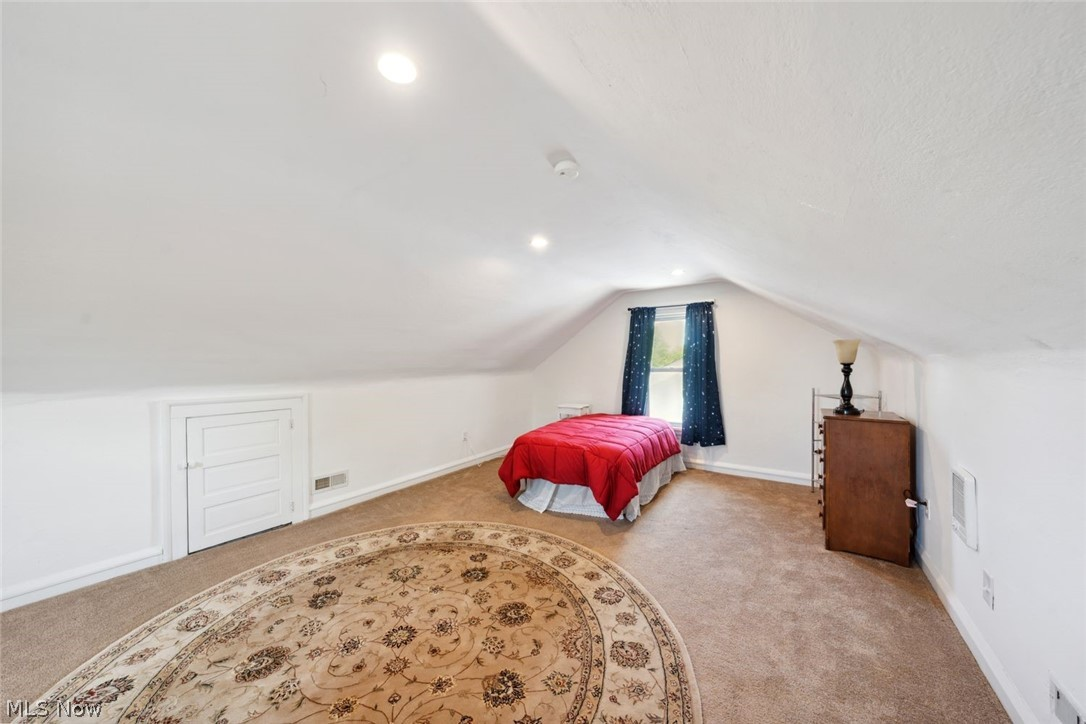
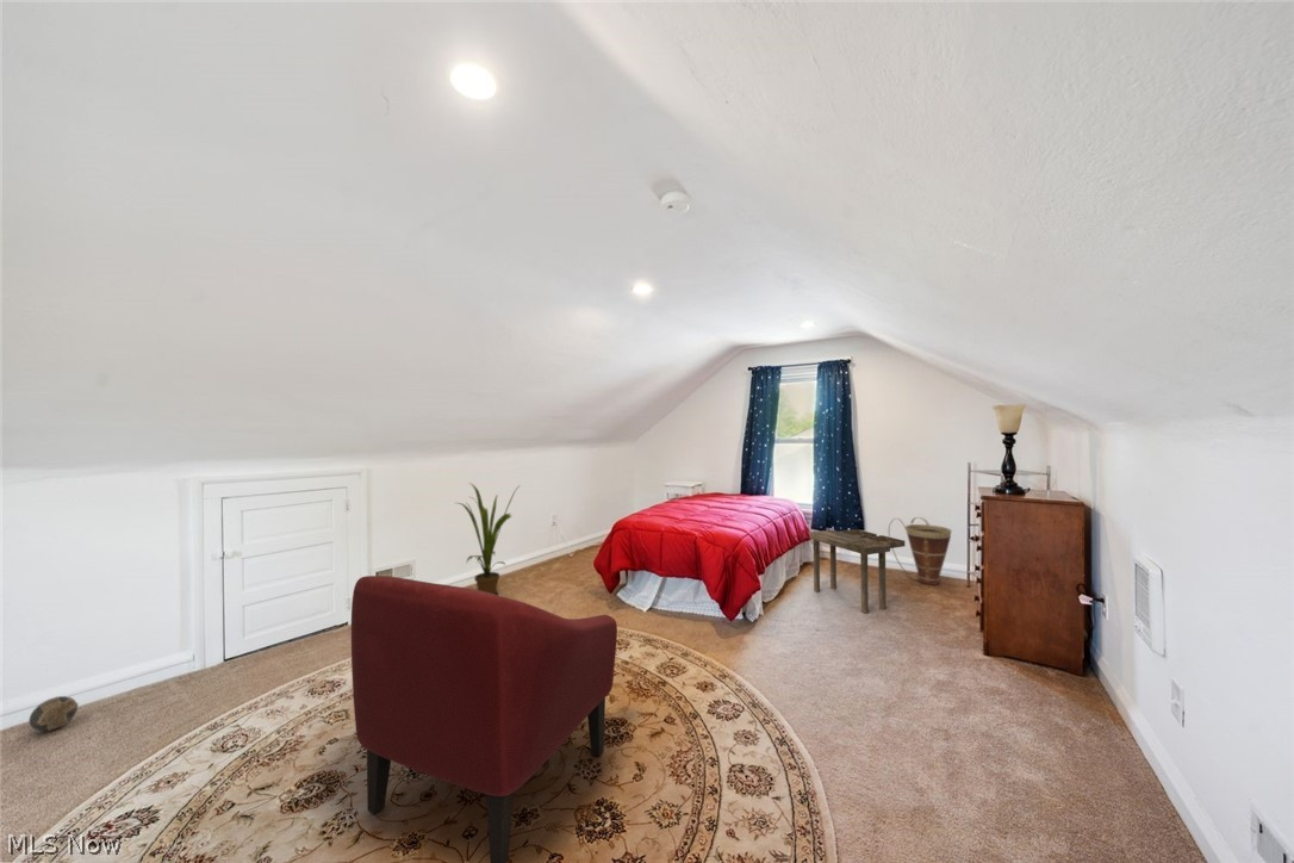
+ side table (860, 566)
+ ball (54, 708)
+ basket (919, 550)
+ house plant (480, 540)
+ armchair (489, 668)
